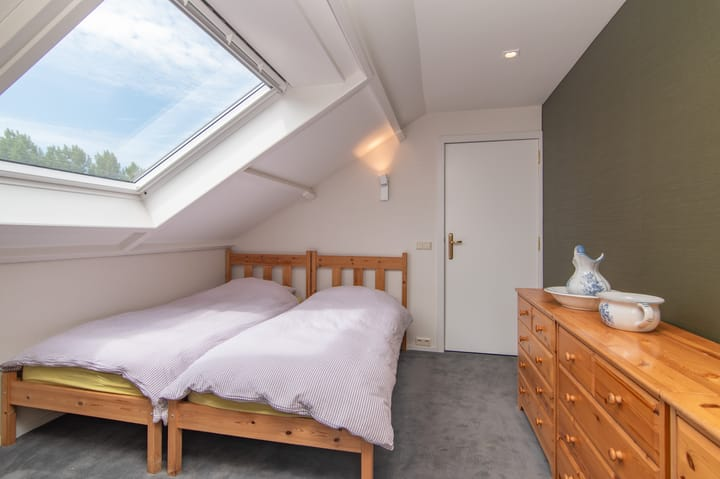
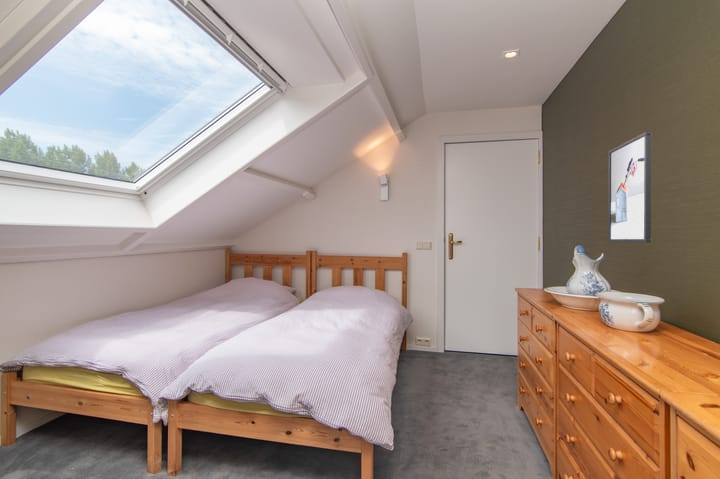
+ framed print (627, 192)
